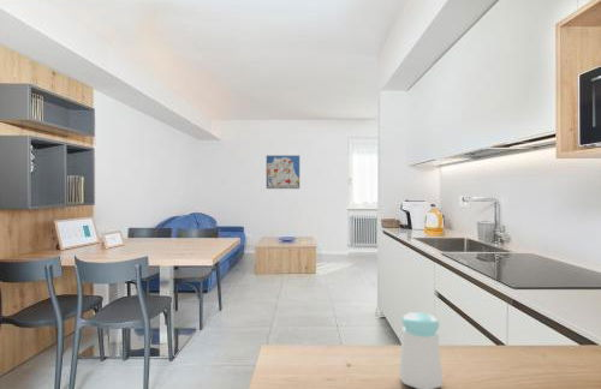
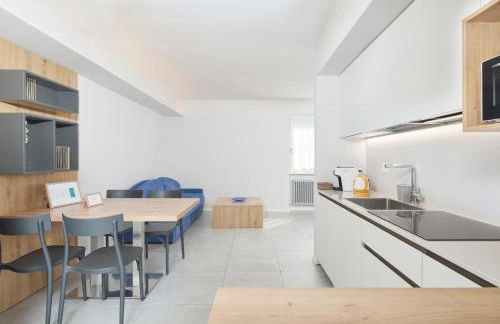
- wall art (282, 172)
- salt shaker (419, 348)
